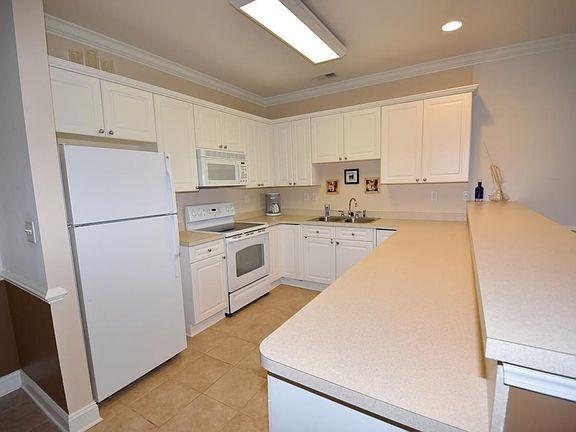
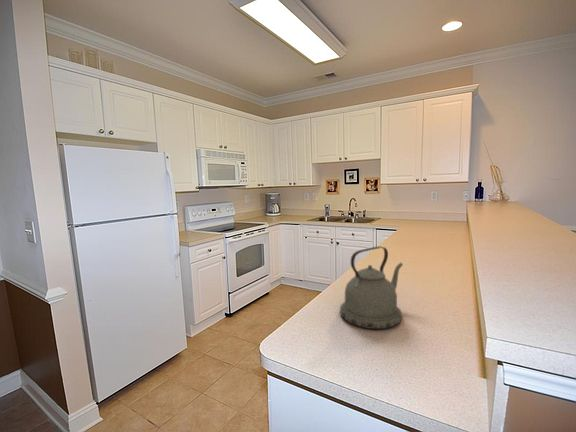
+ kettle (371, 280)
